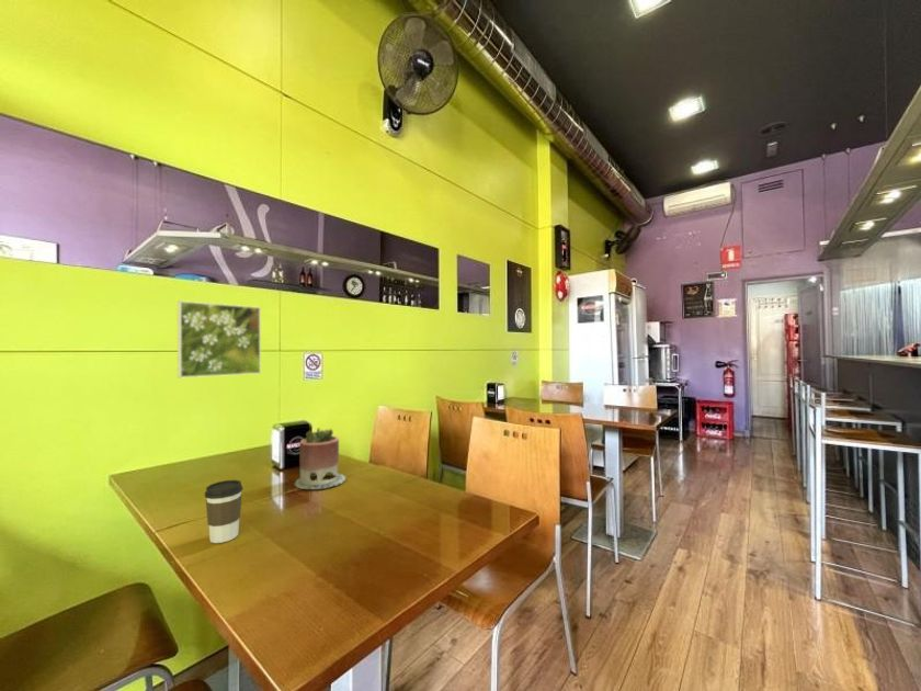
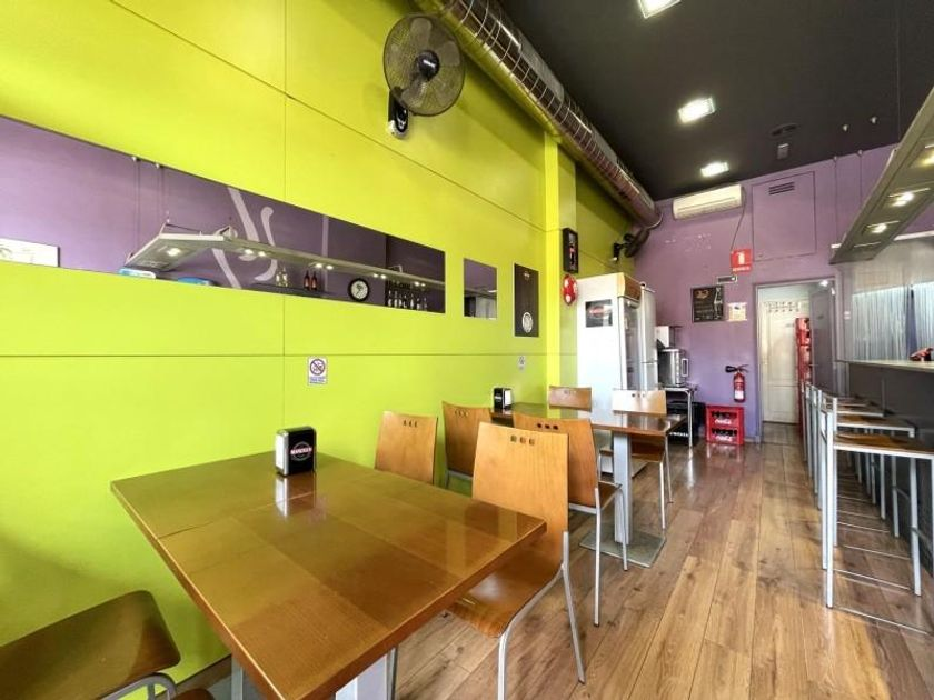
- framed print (221, 339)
- succulent planter (320, 454)
- coffee cup (224, 510)
